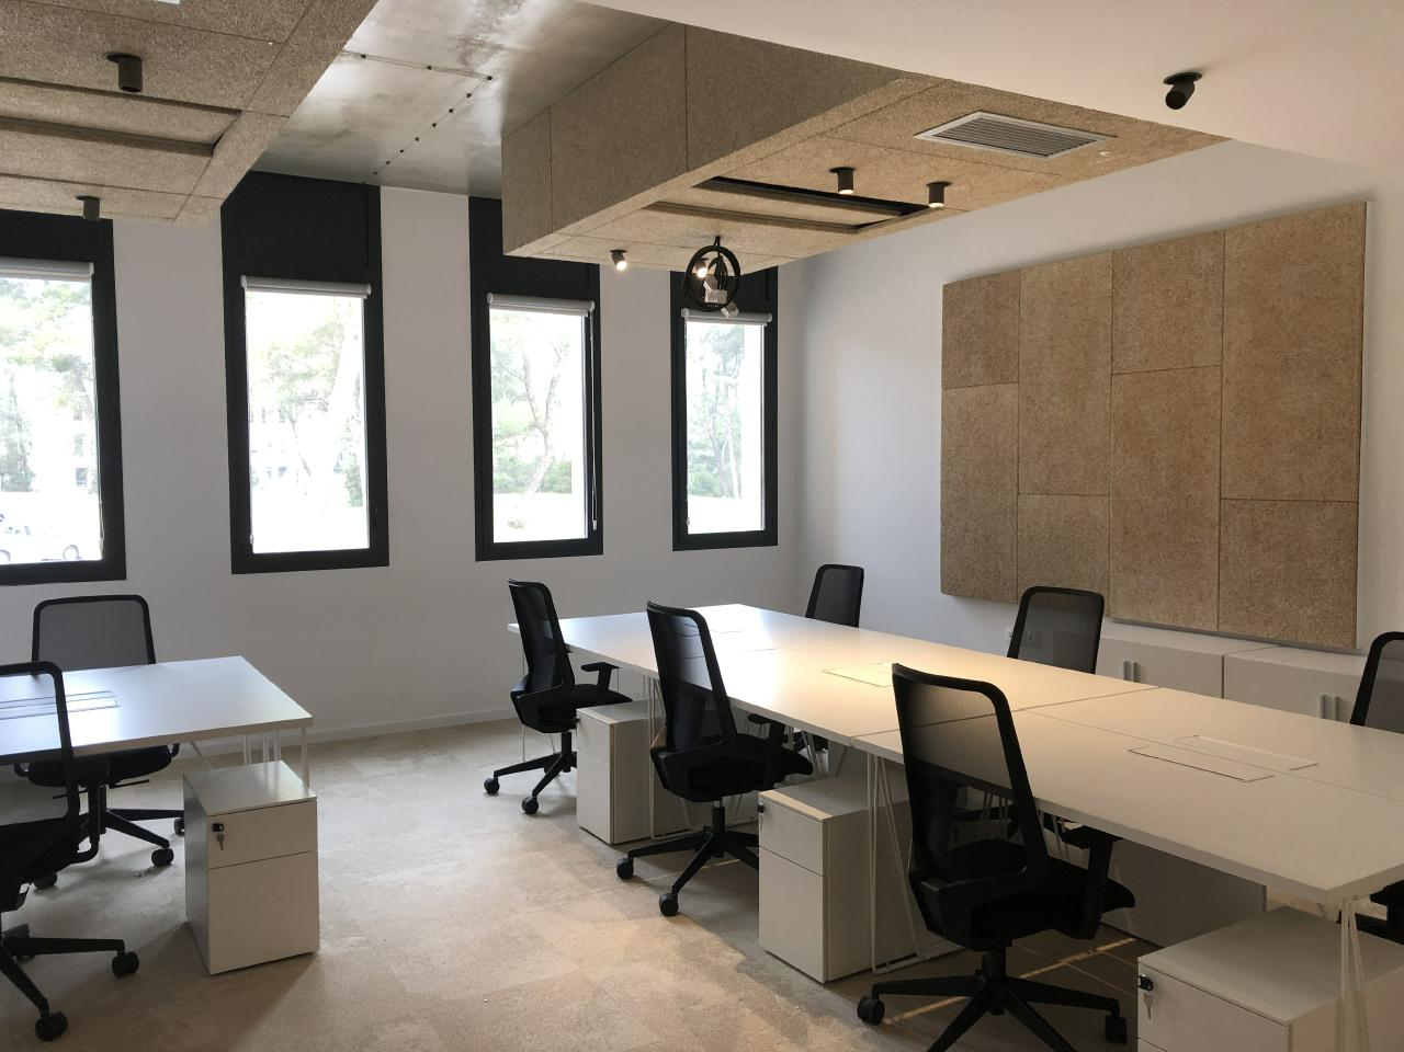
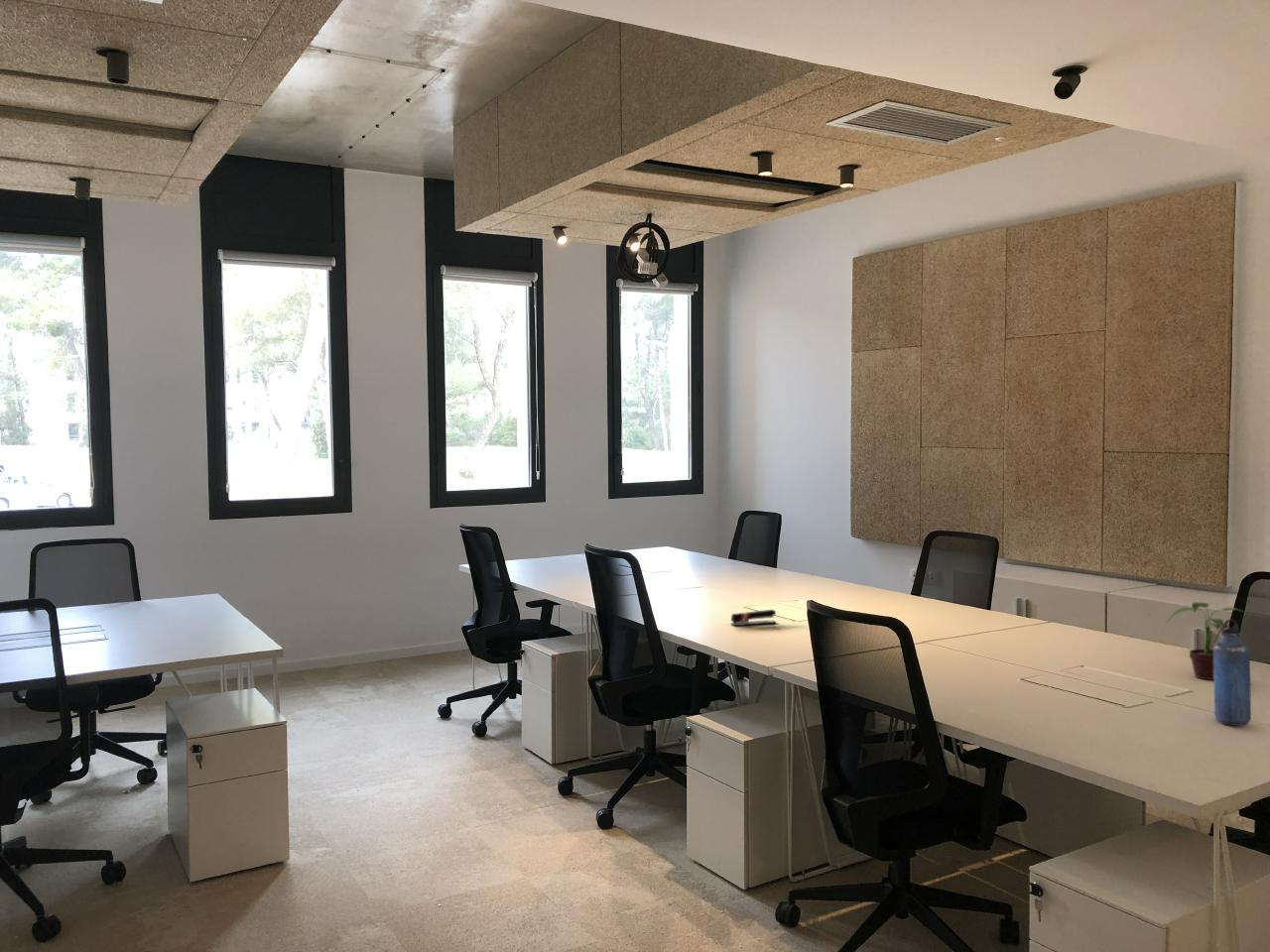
+ potted plant (1209, 642)
+ stapler (753, 617)
+ water bottle (1230, 670)
